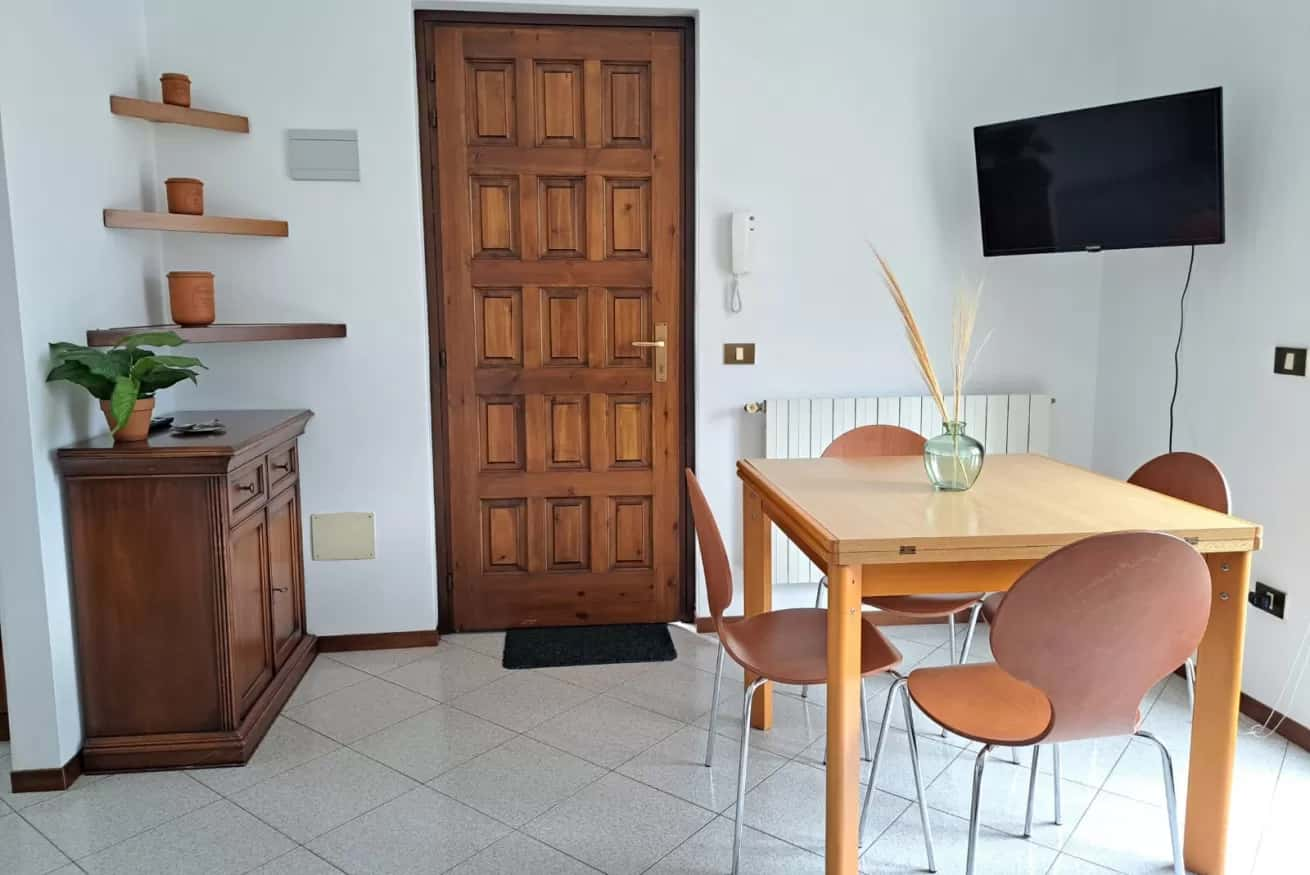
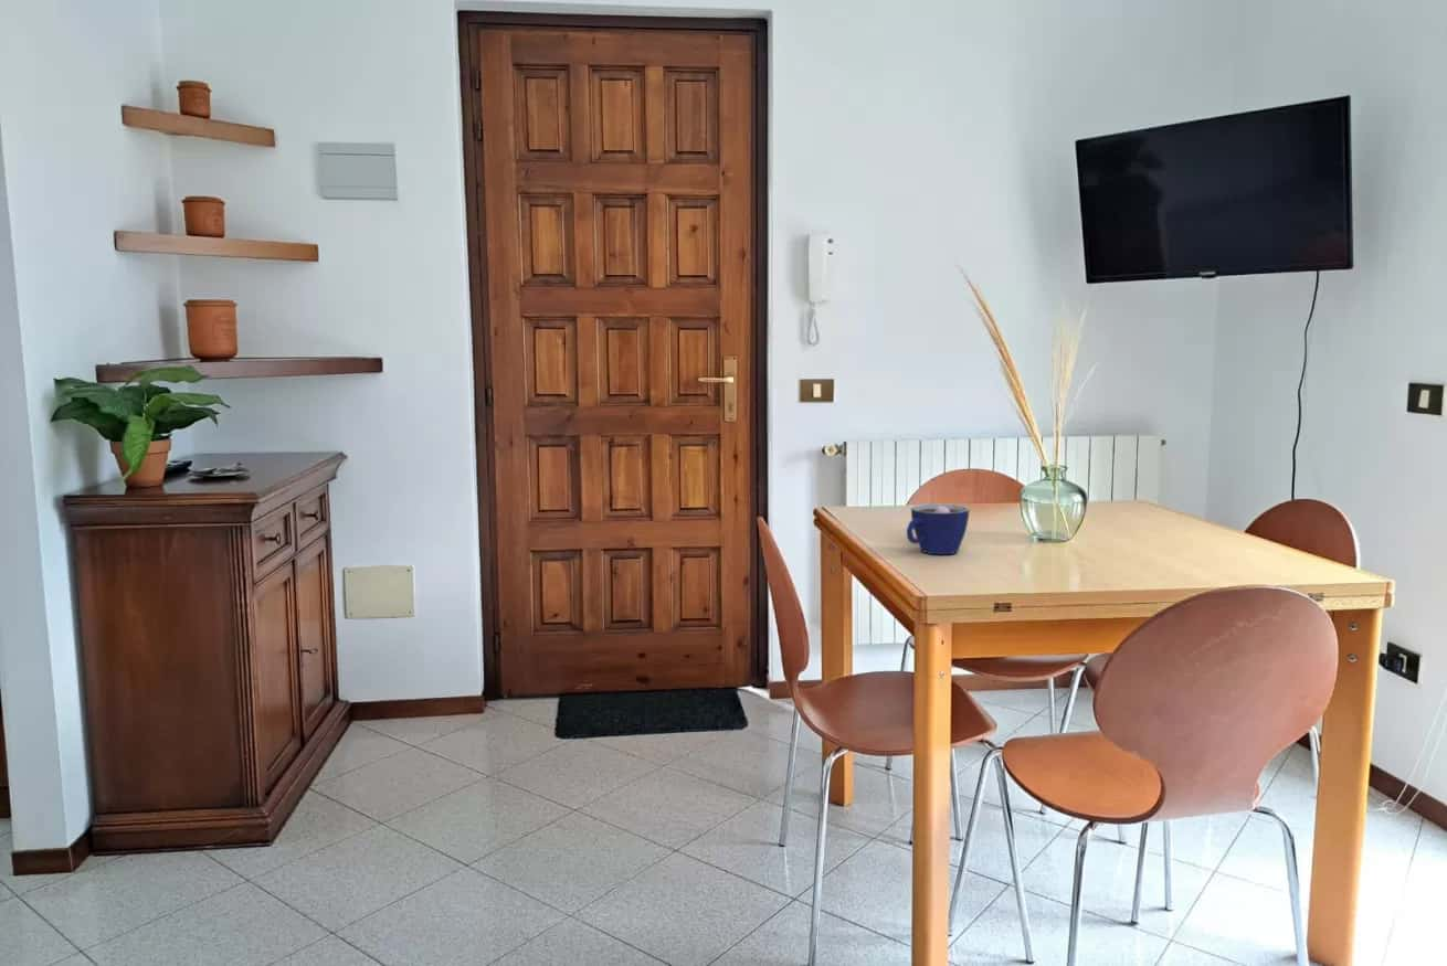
+ cup (932, 530)
